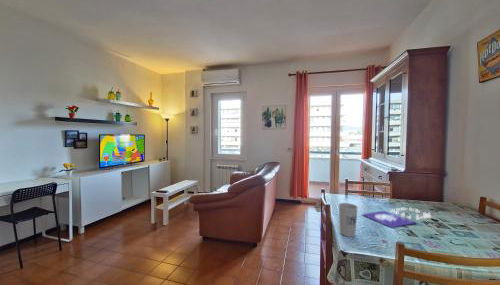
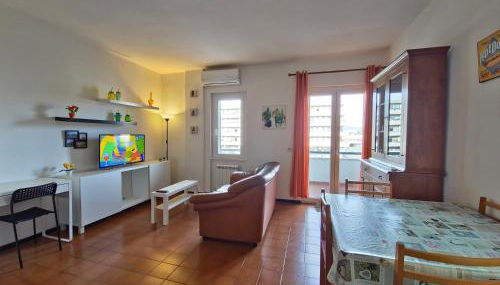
- board game (397, 213)
- cup (347, 219)
